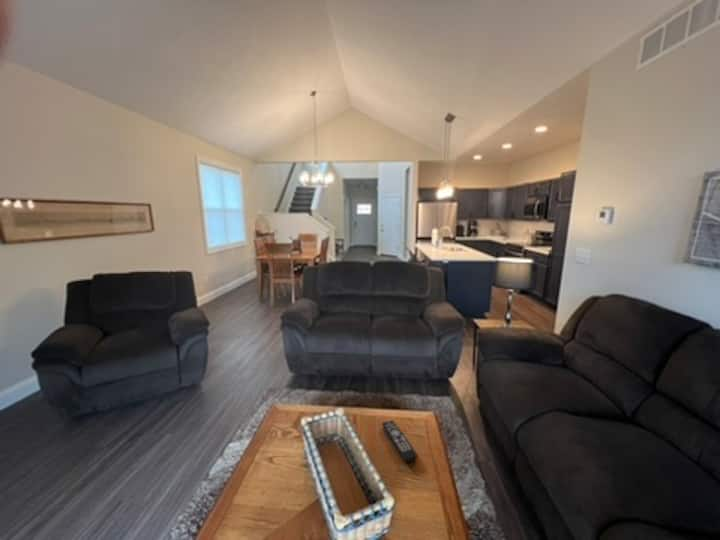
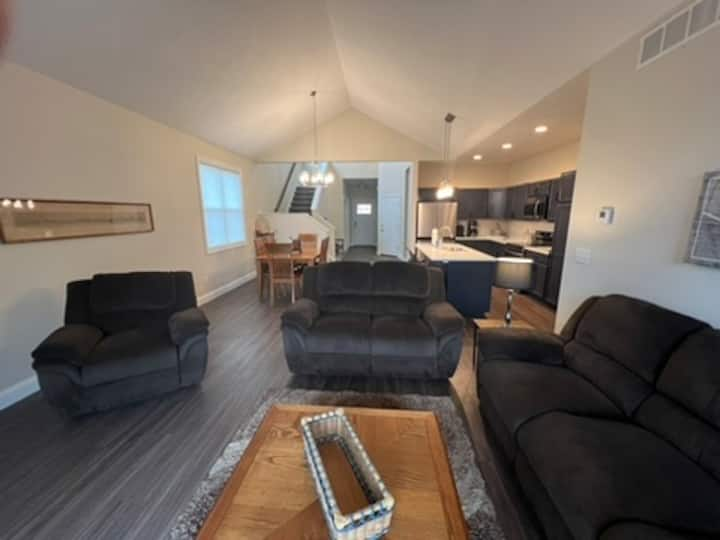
- remote control (398, 439)
